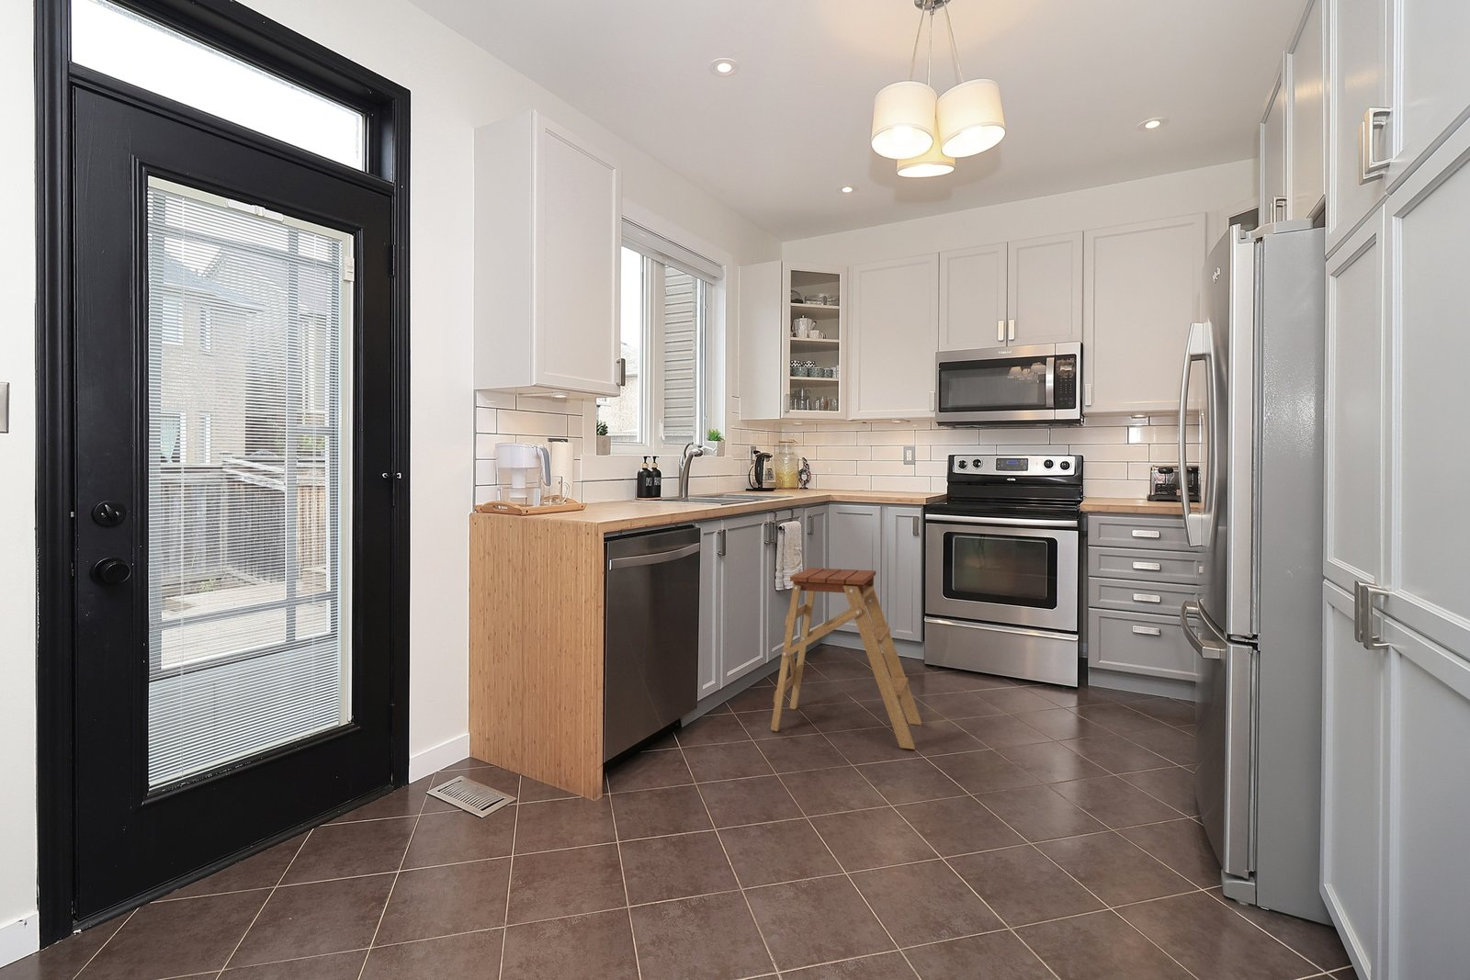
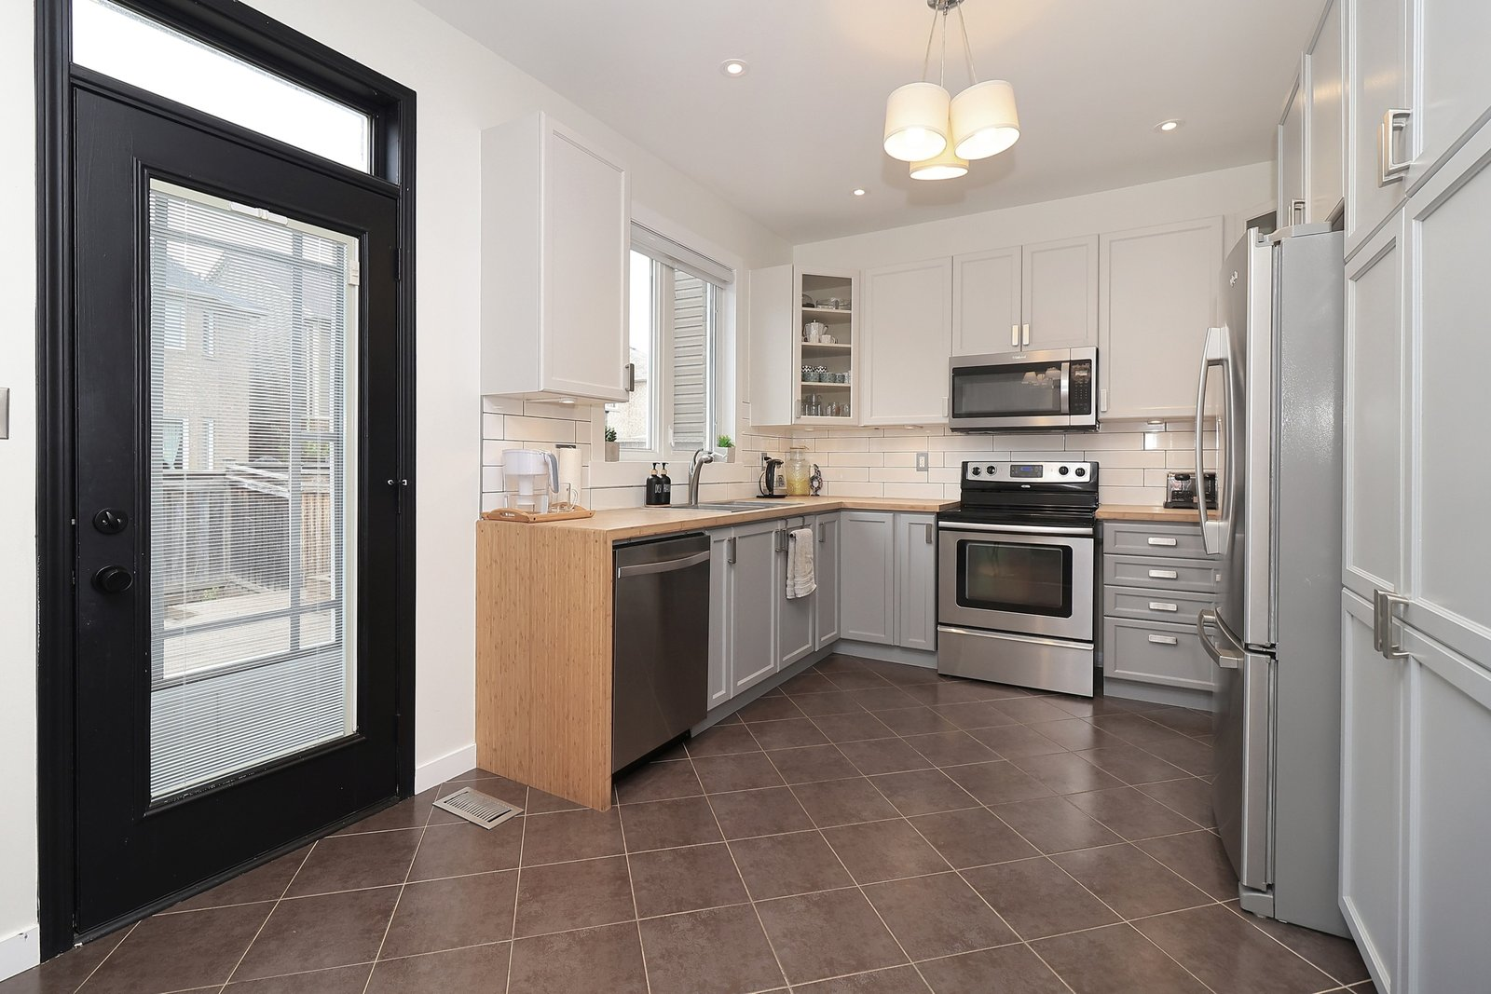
- step ladder (864, 644)
